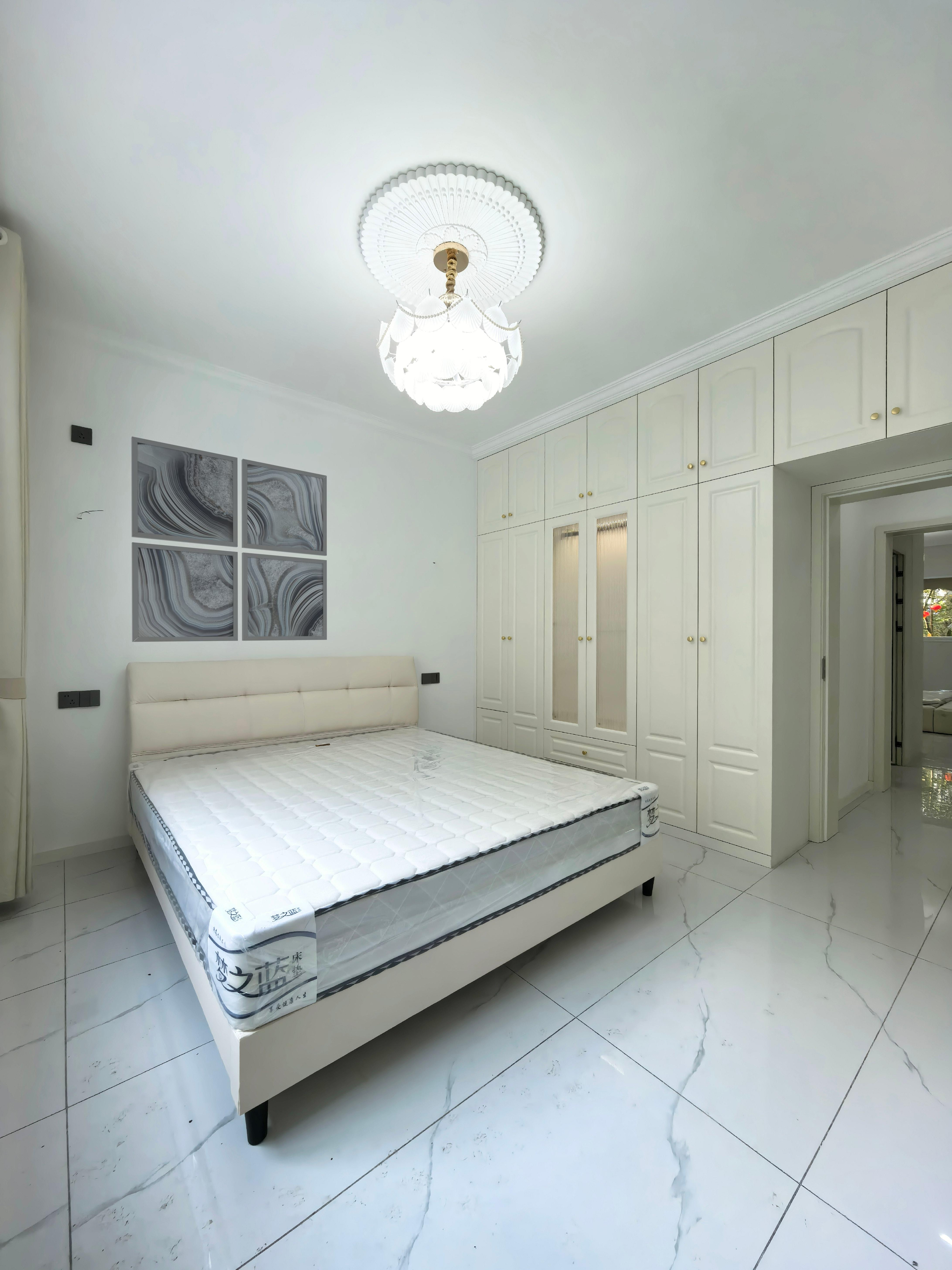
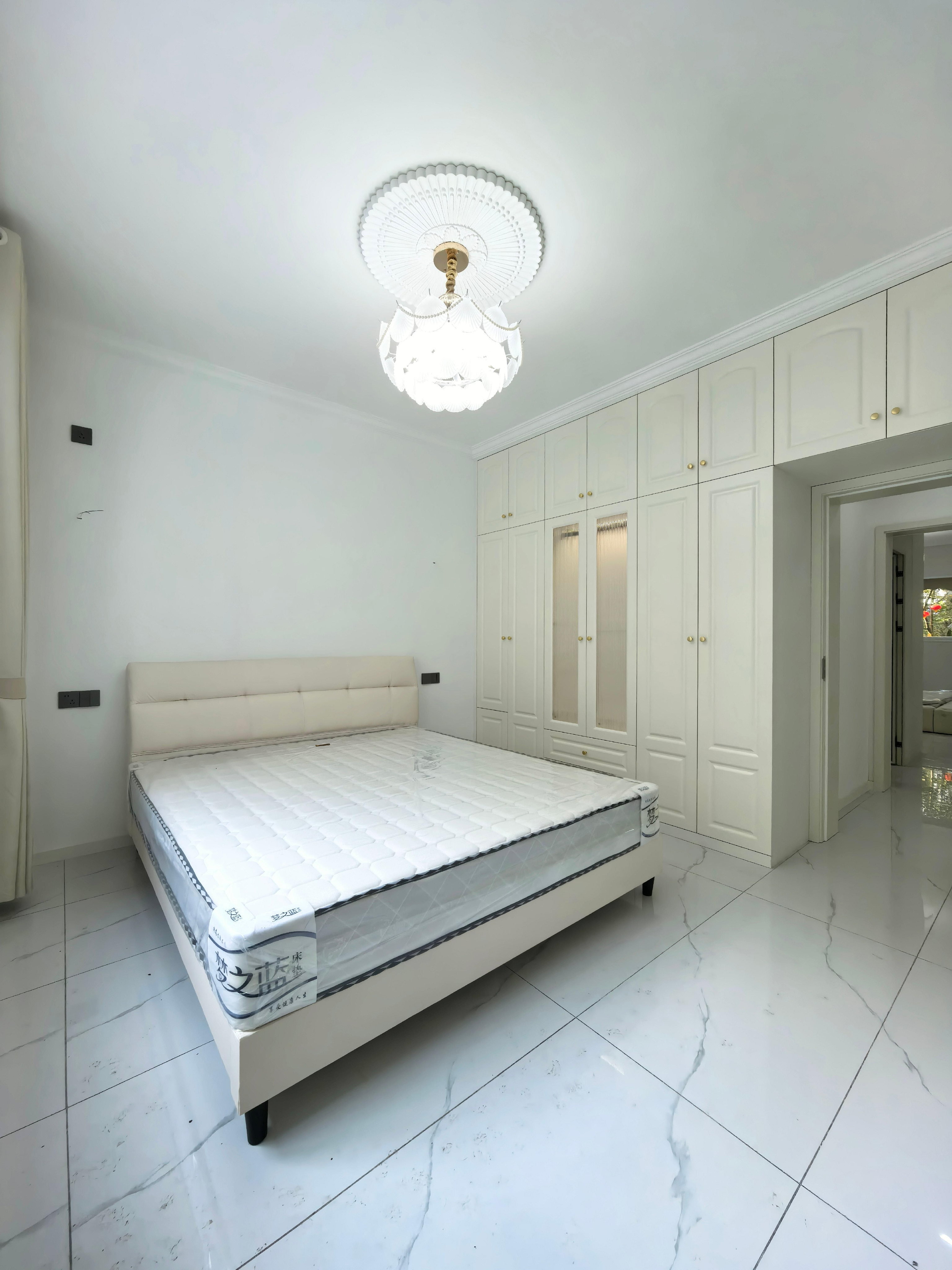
- wall art (242, 548)
